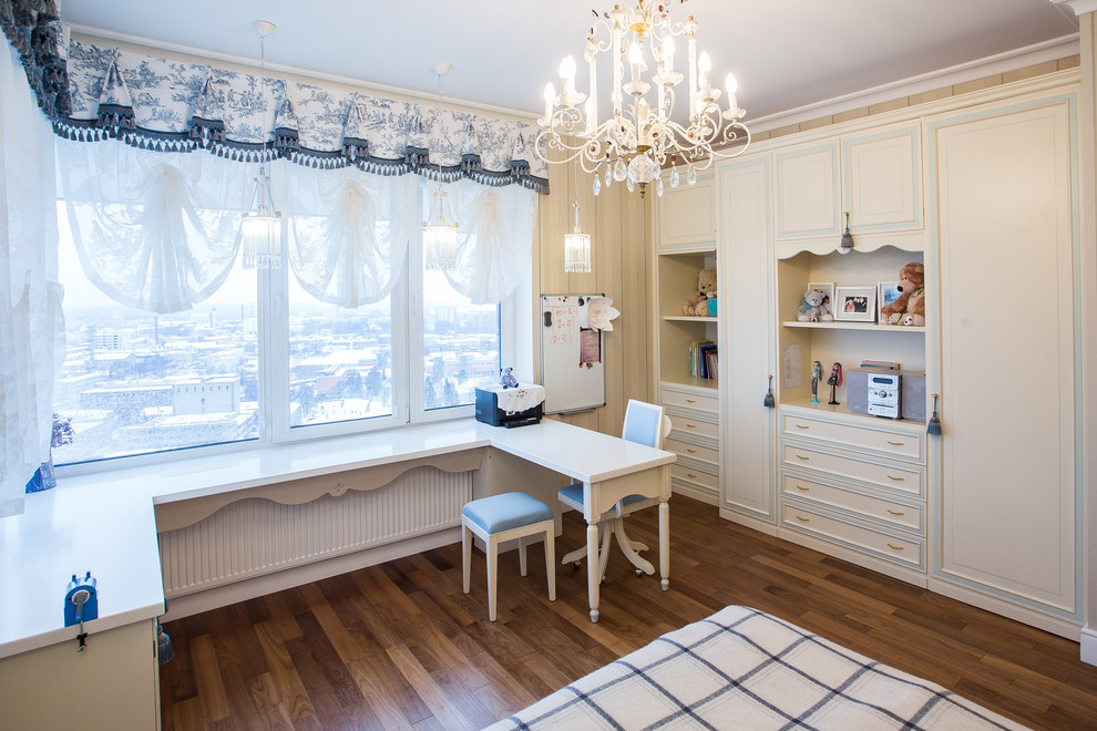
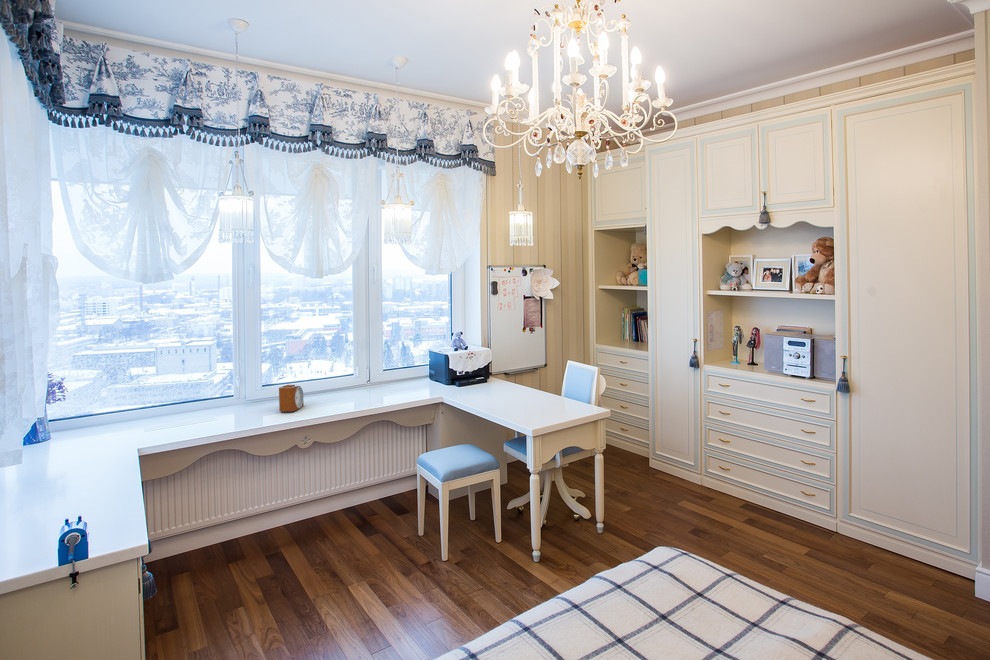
+ alarm clock (291, 397)
